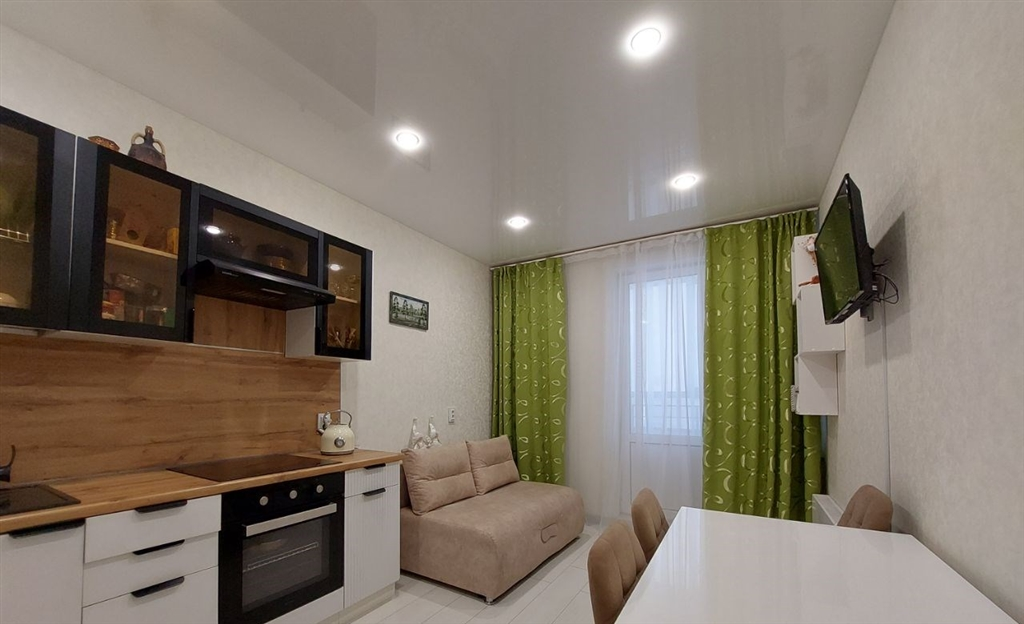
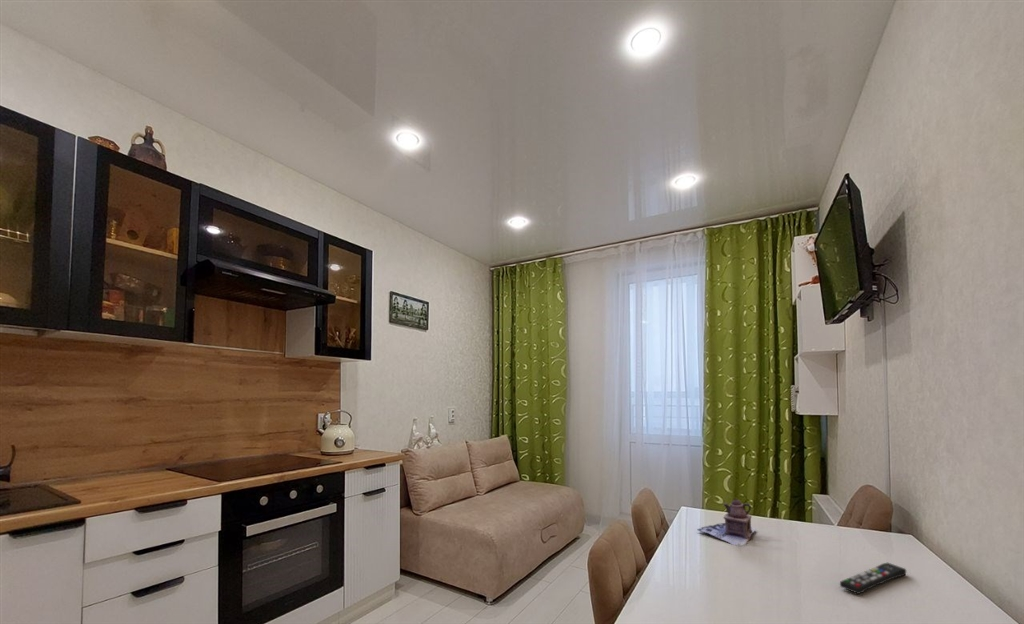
+ remote control (874, 577)
+ teapot (734, 516)
